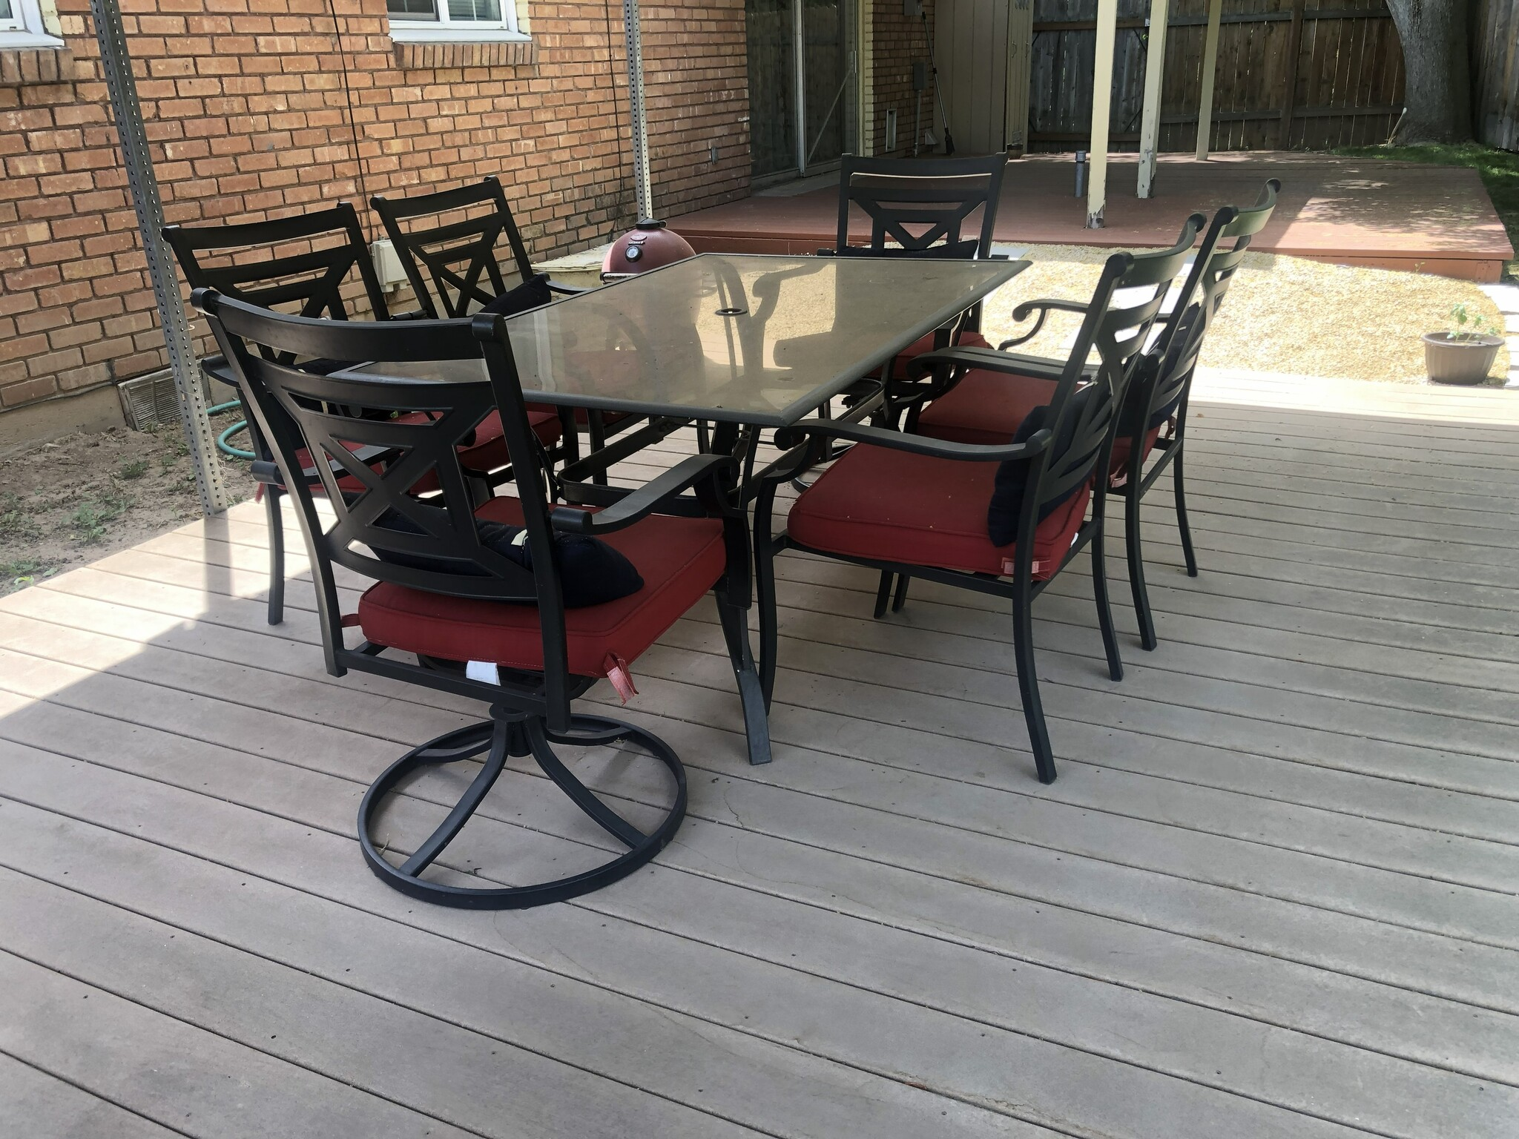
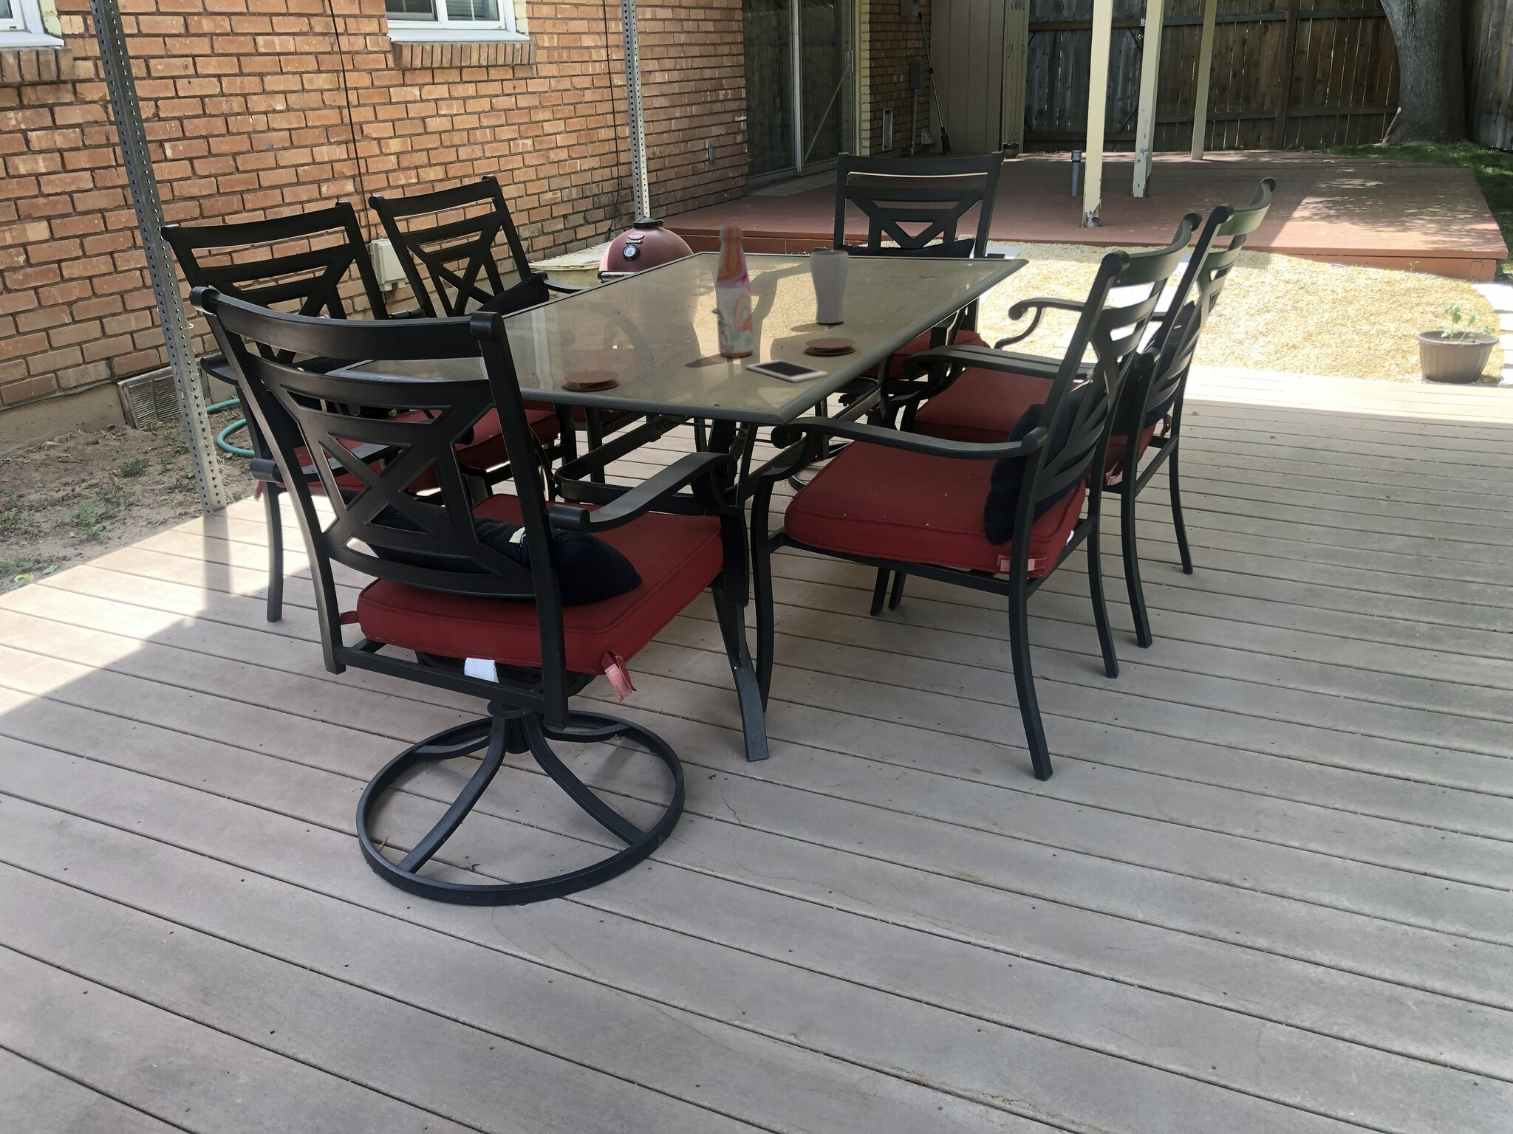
+ bottle (733, 291)
+ coaster (830, 345)
+ cell phone (786, 370)
+ drinking glass (829, 287)
+ coaster (591, 380)
